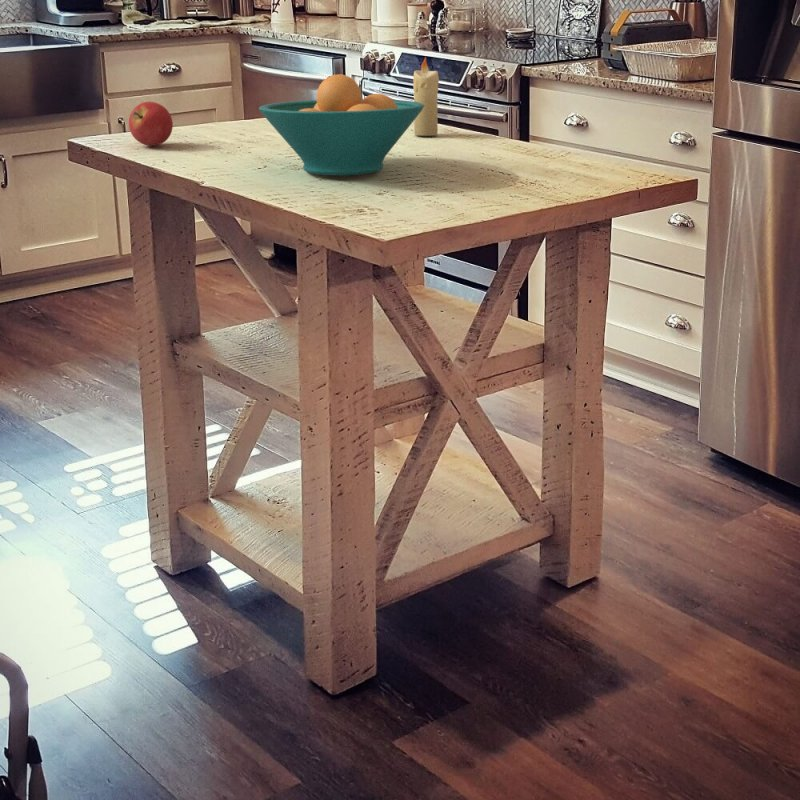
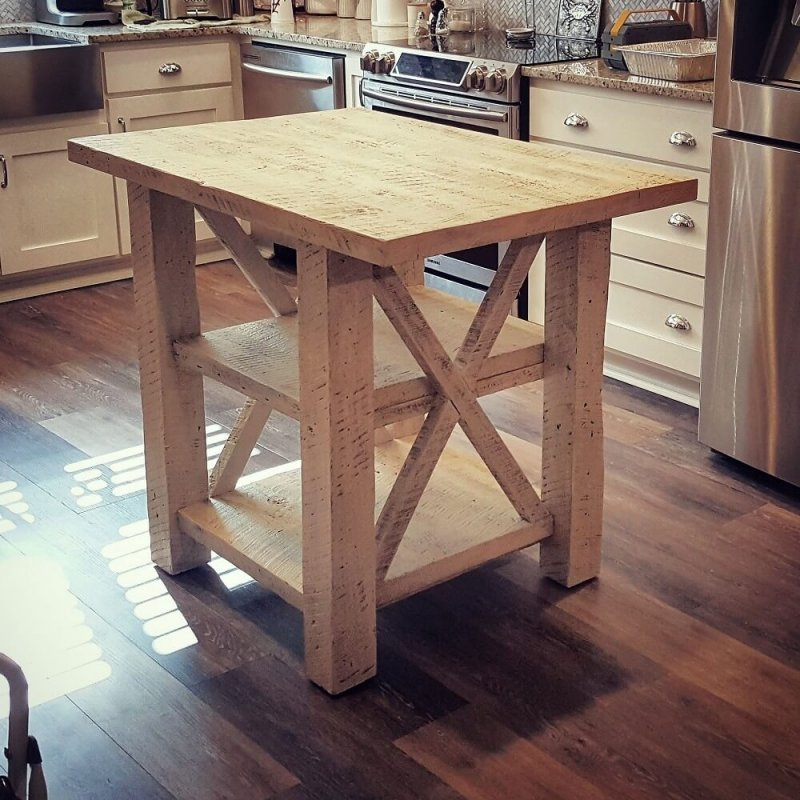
- fruit (150, 123)
- candle (426, 96)
- fruit bowl (342, 123)
